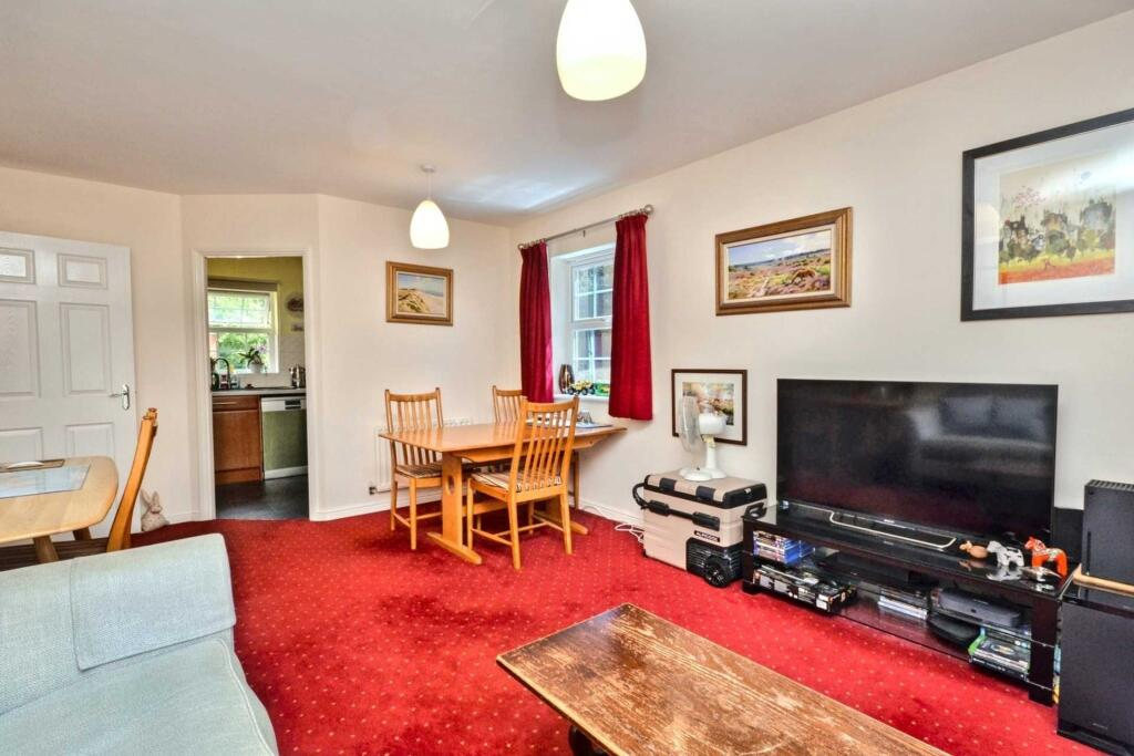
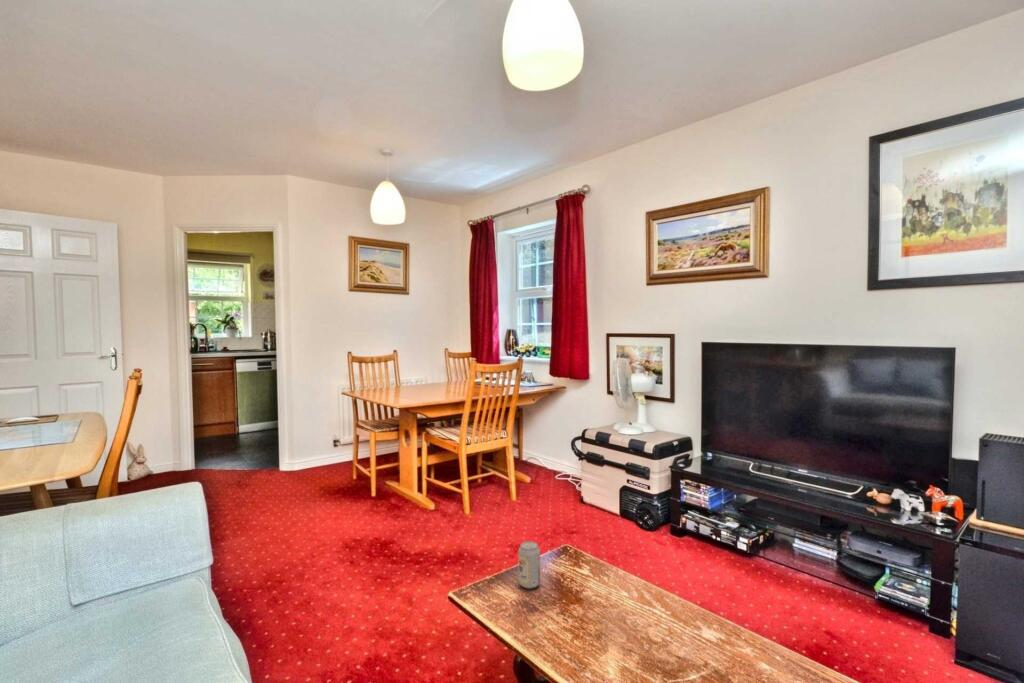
+ beverage can (529, 564)
